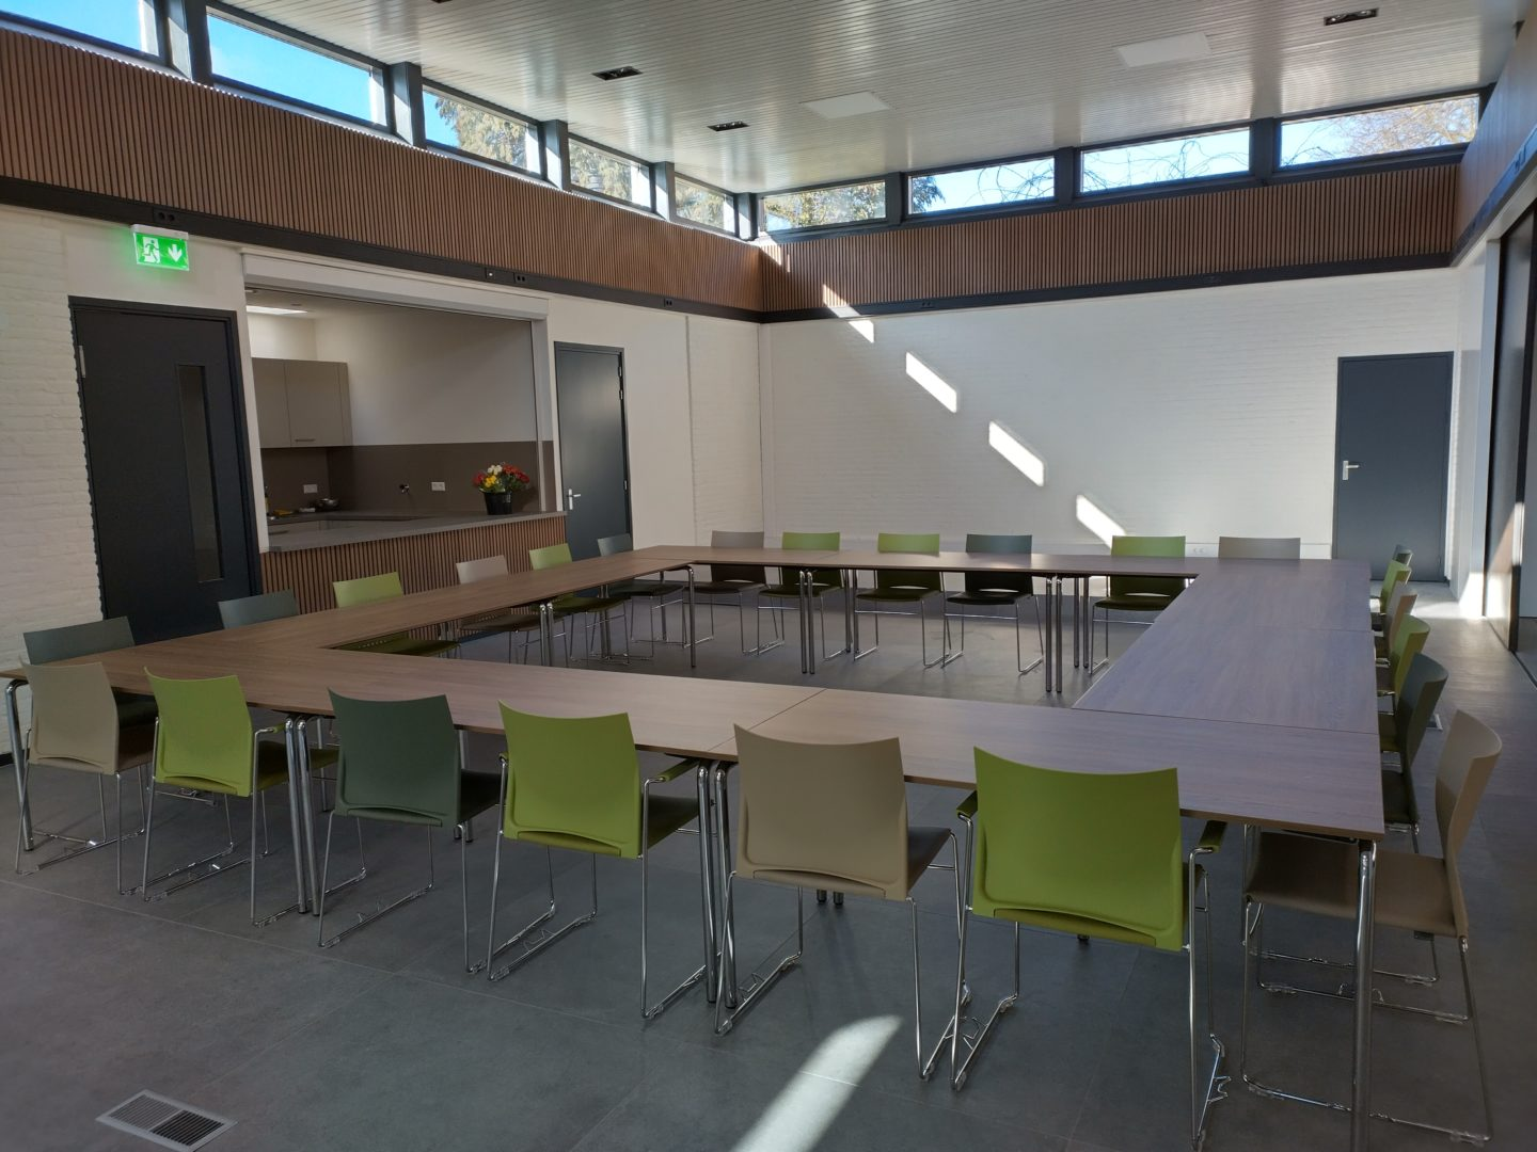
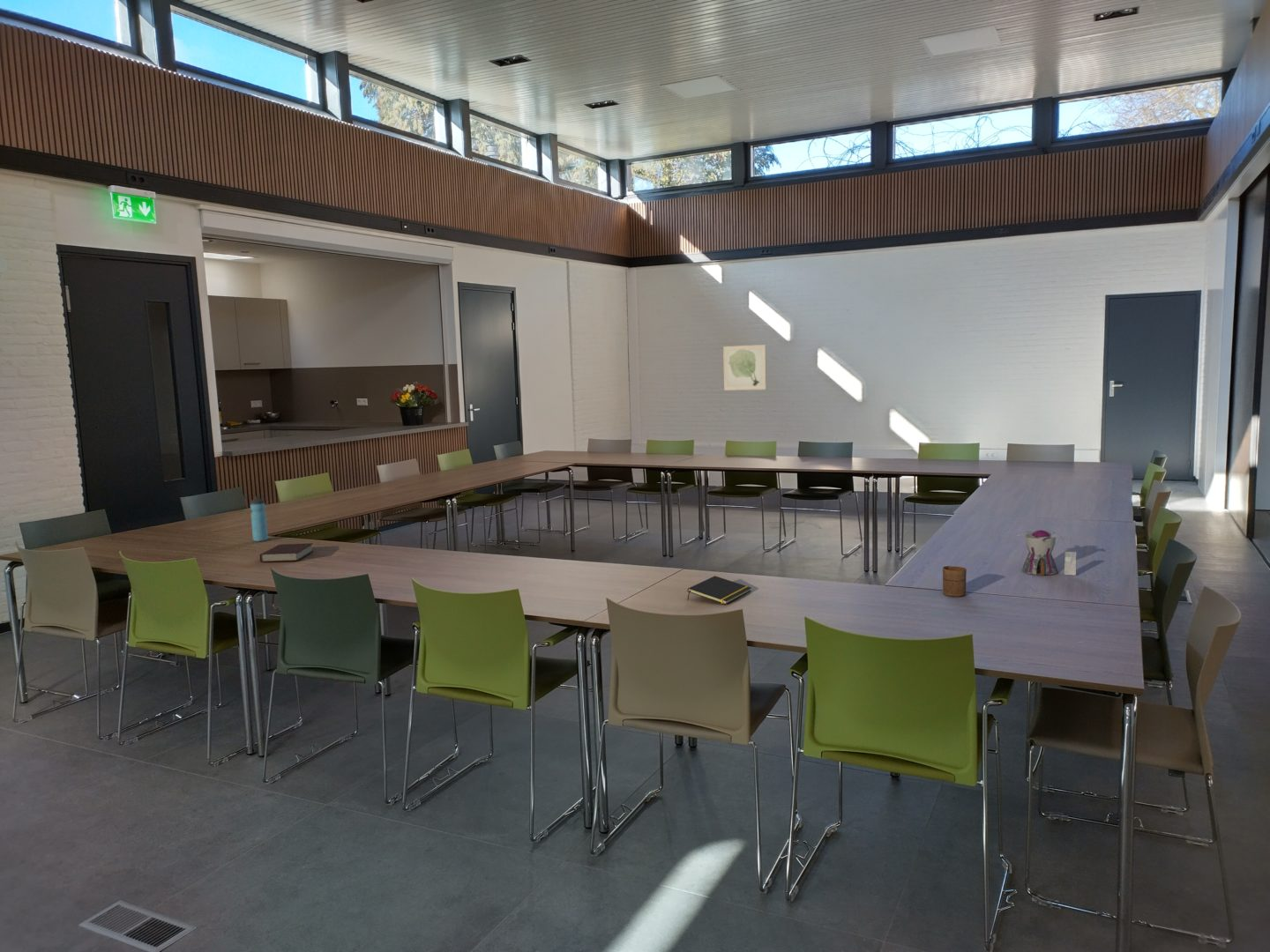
+ teapot (1045, 551)
+ cup (953, 580)
+ notepad (720, 589)
+ book (288, 552)
+ wall art (744, 368)
+ water bottle (258, 518)
